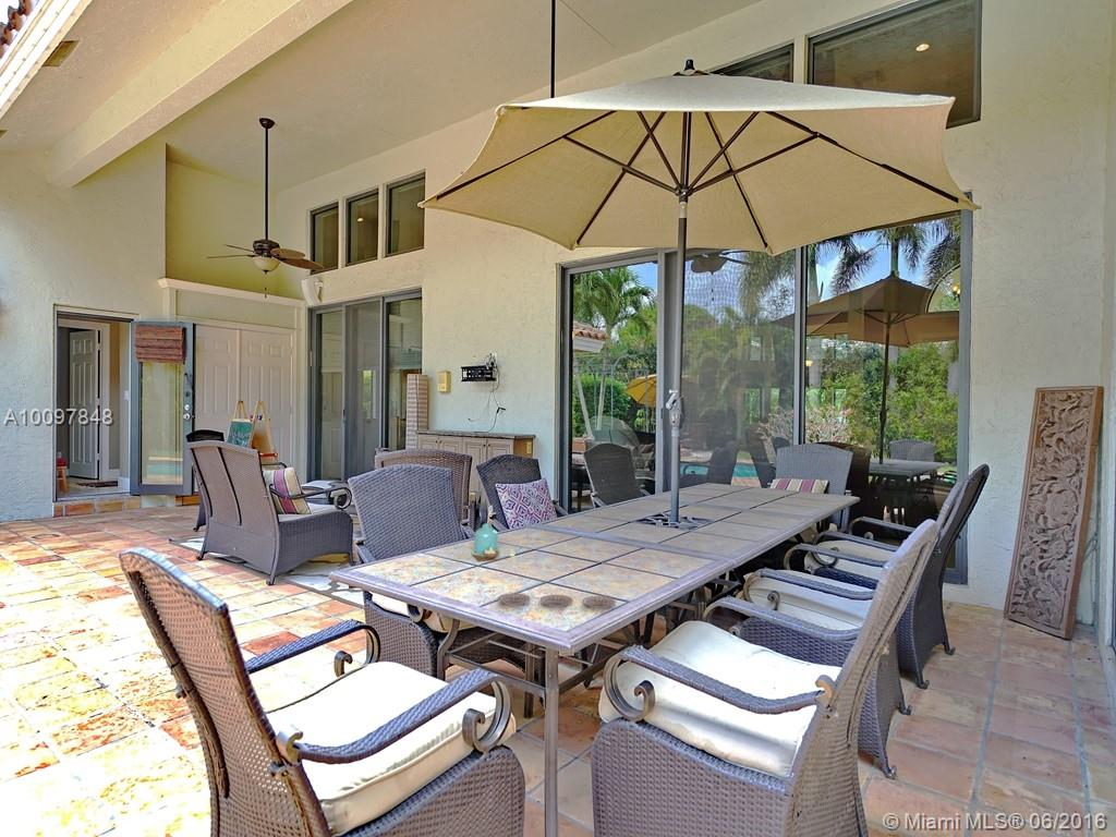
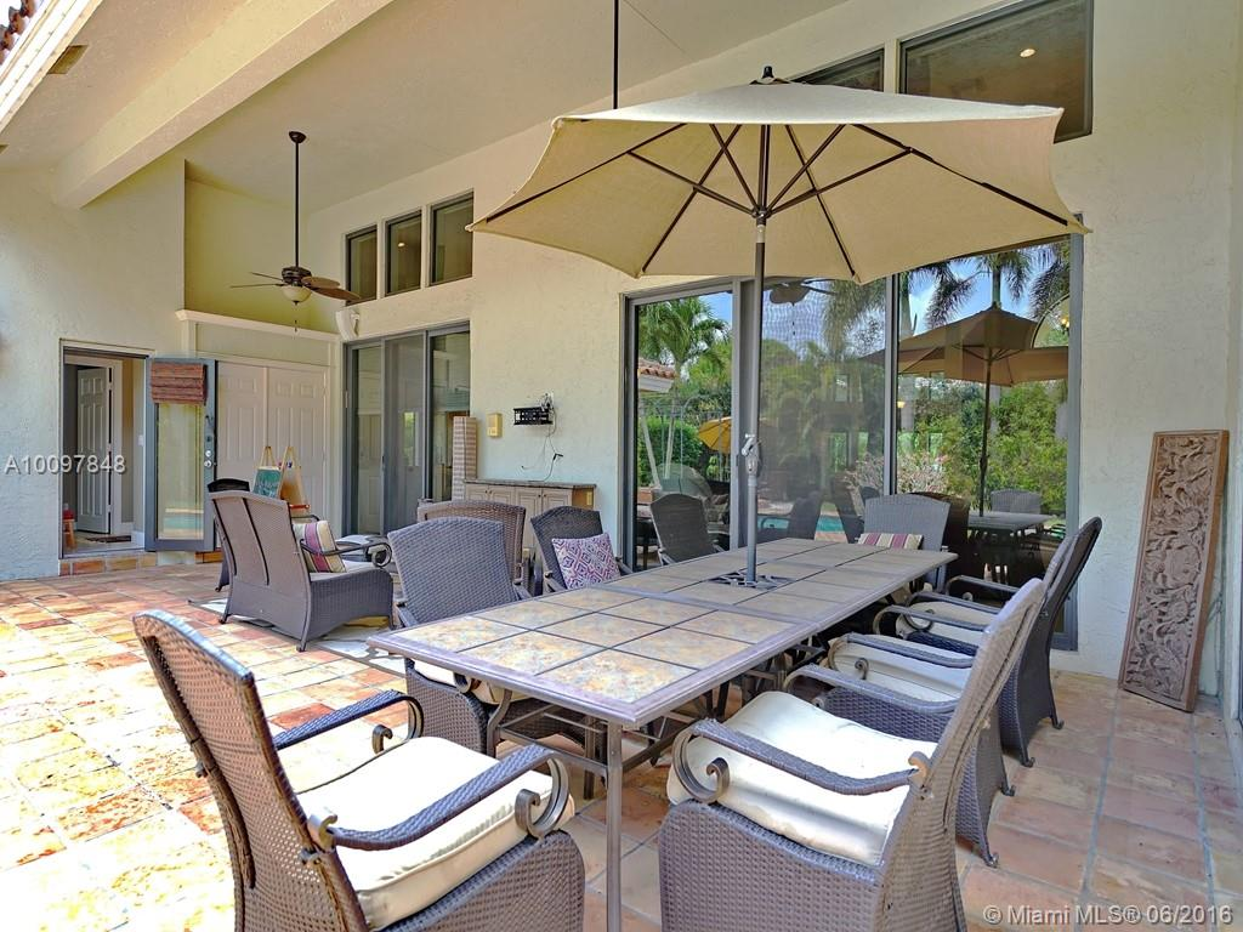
- candle (493, 529)
- plate (556, 603)
